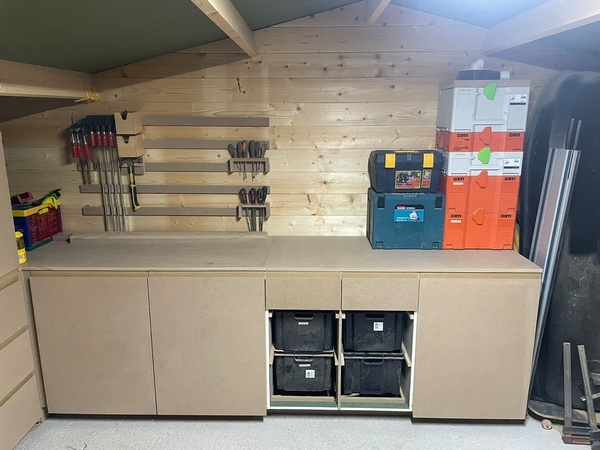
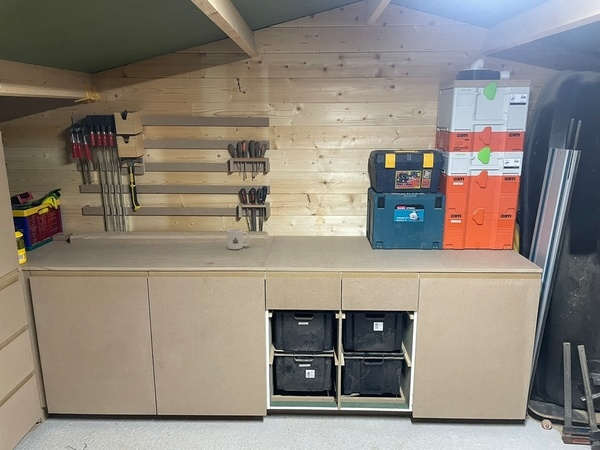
+ mug (238, 238)
